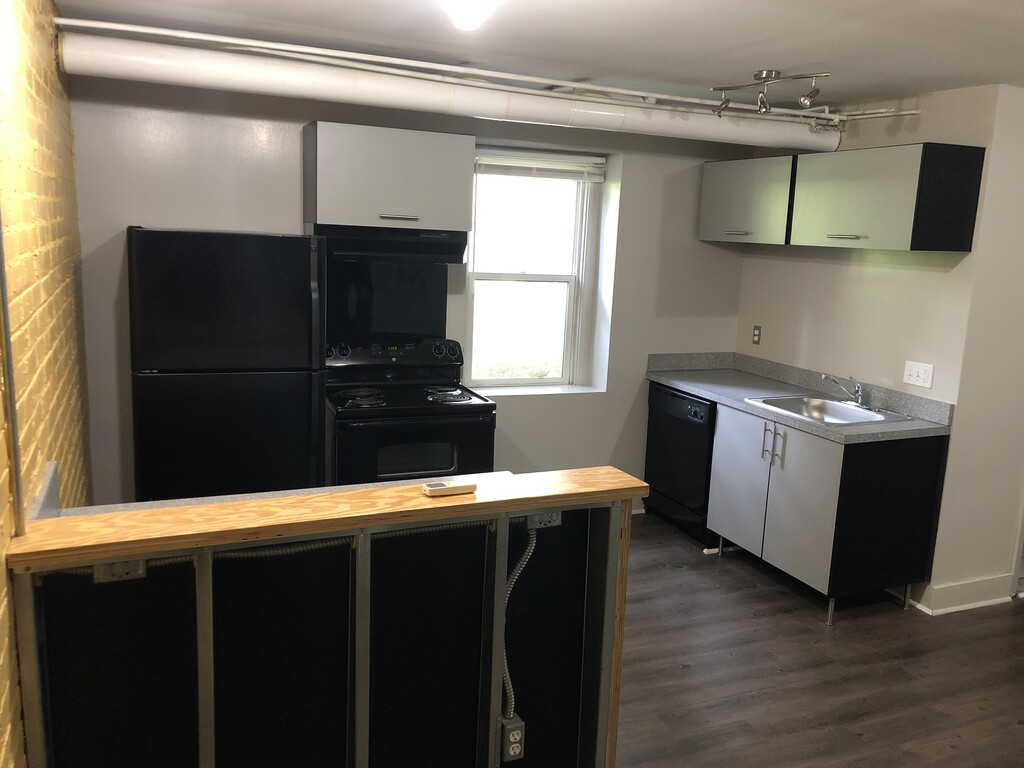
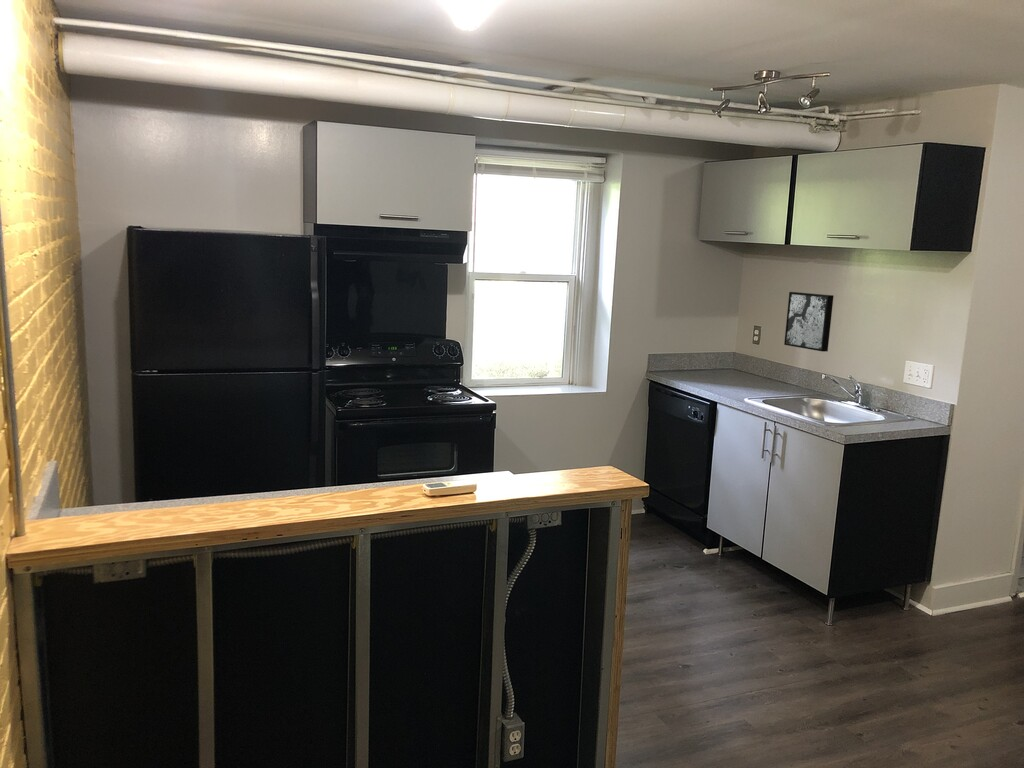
+ wall art (808, 320)
